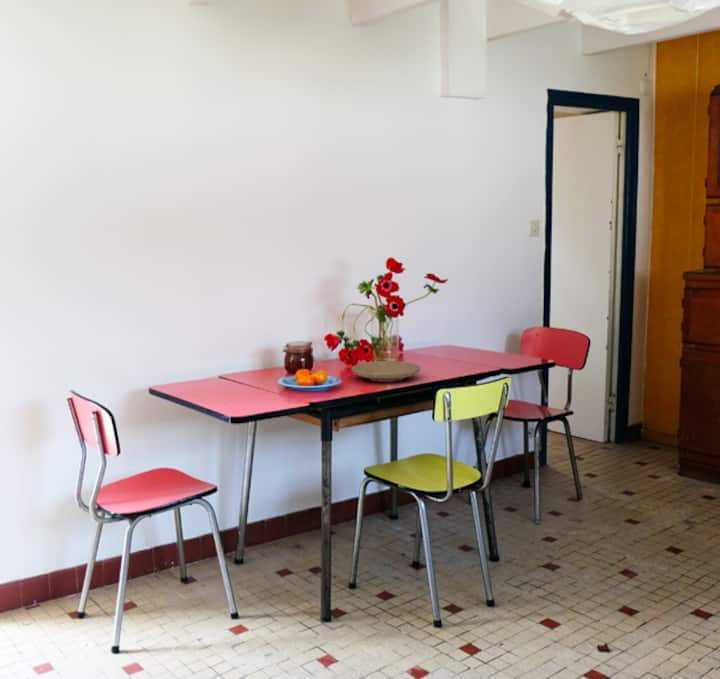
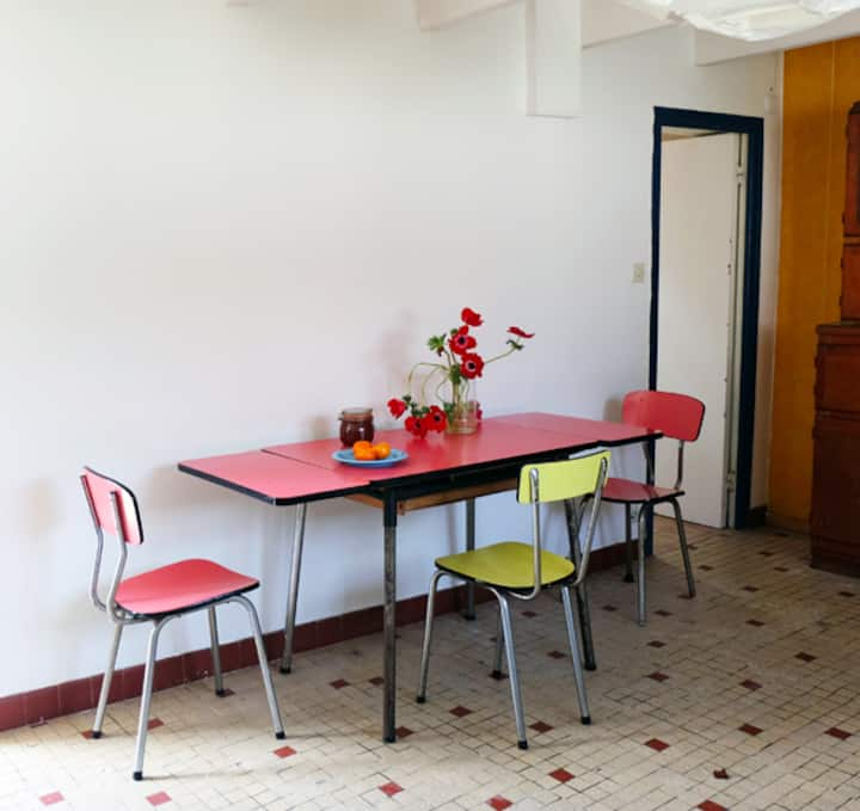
- plate (386, 372)
